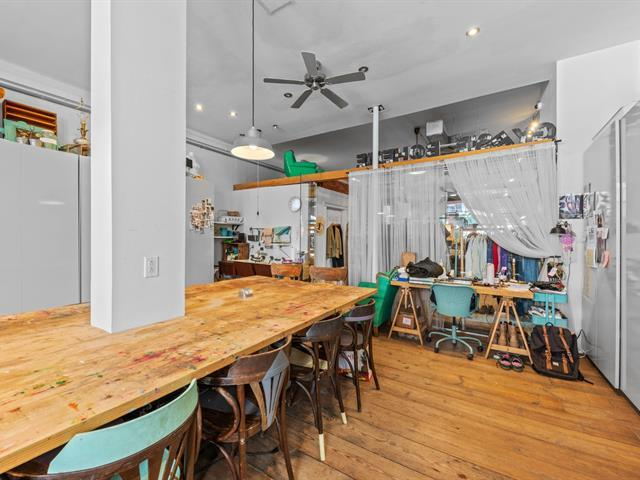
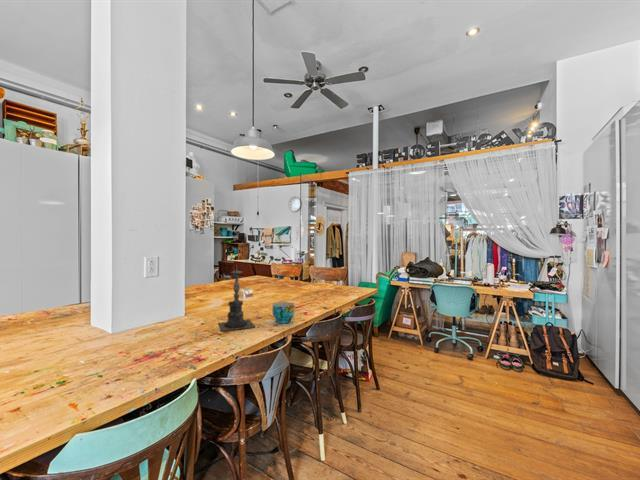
+ cup (282, 312)
+ candle holder (236, 293)
